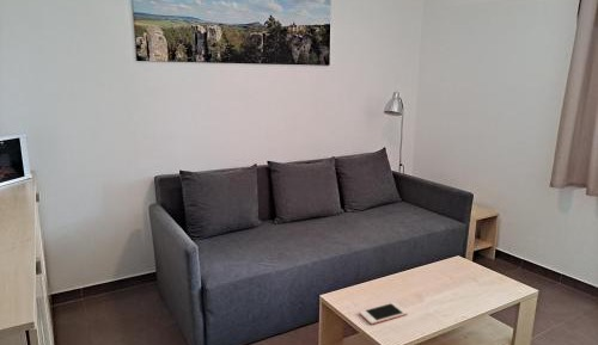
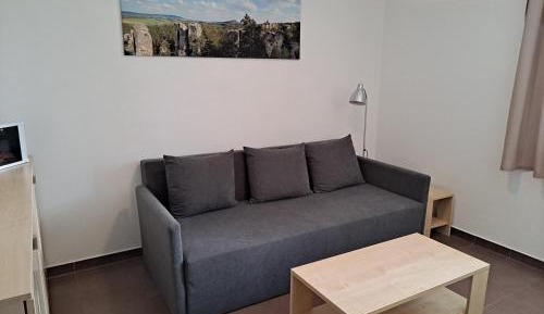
- cell phone (383, 313)
